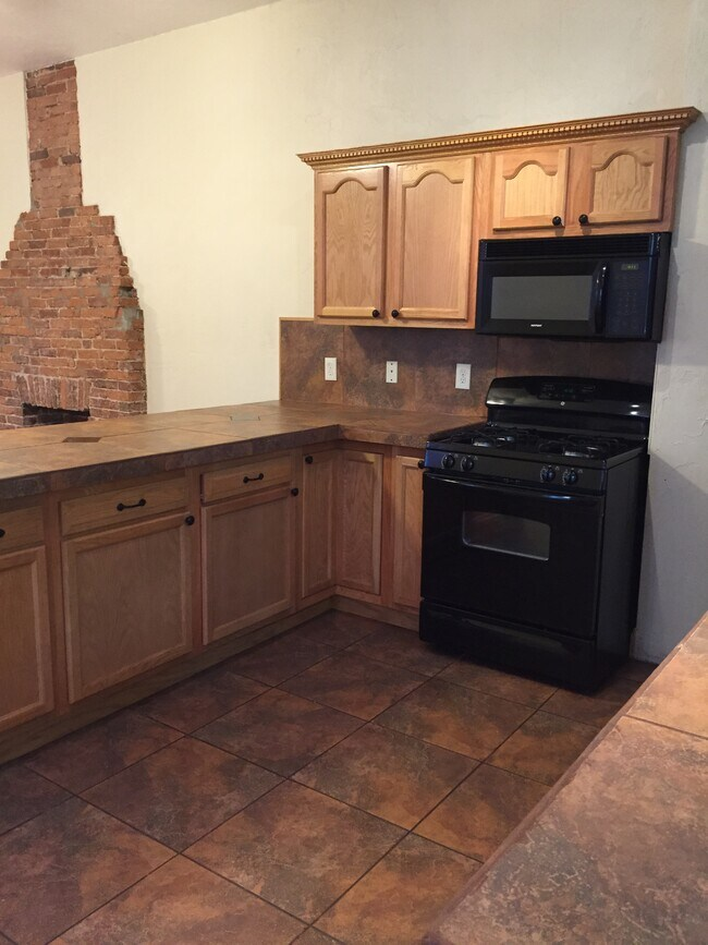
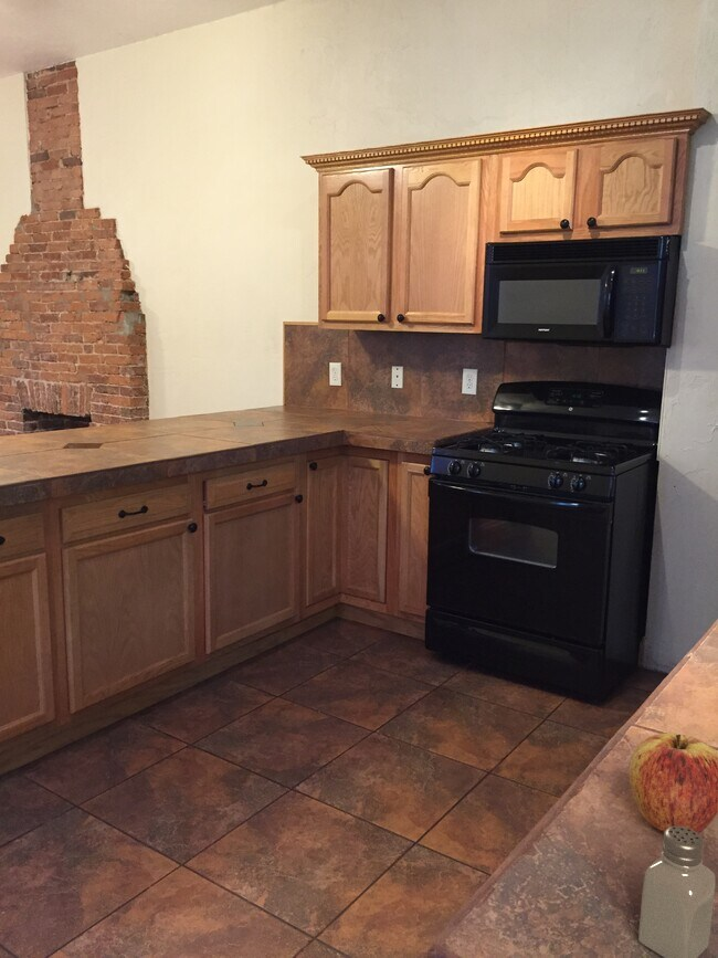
+ saltshaker (678, 889)
+ apple (675, 781)
